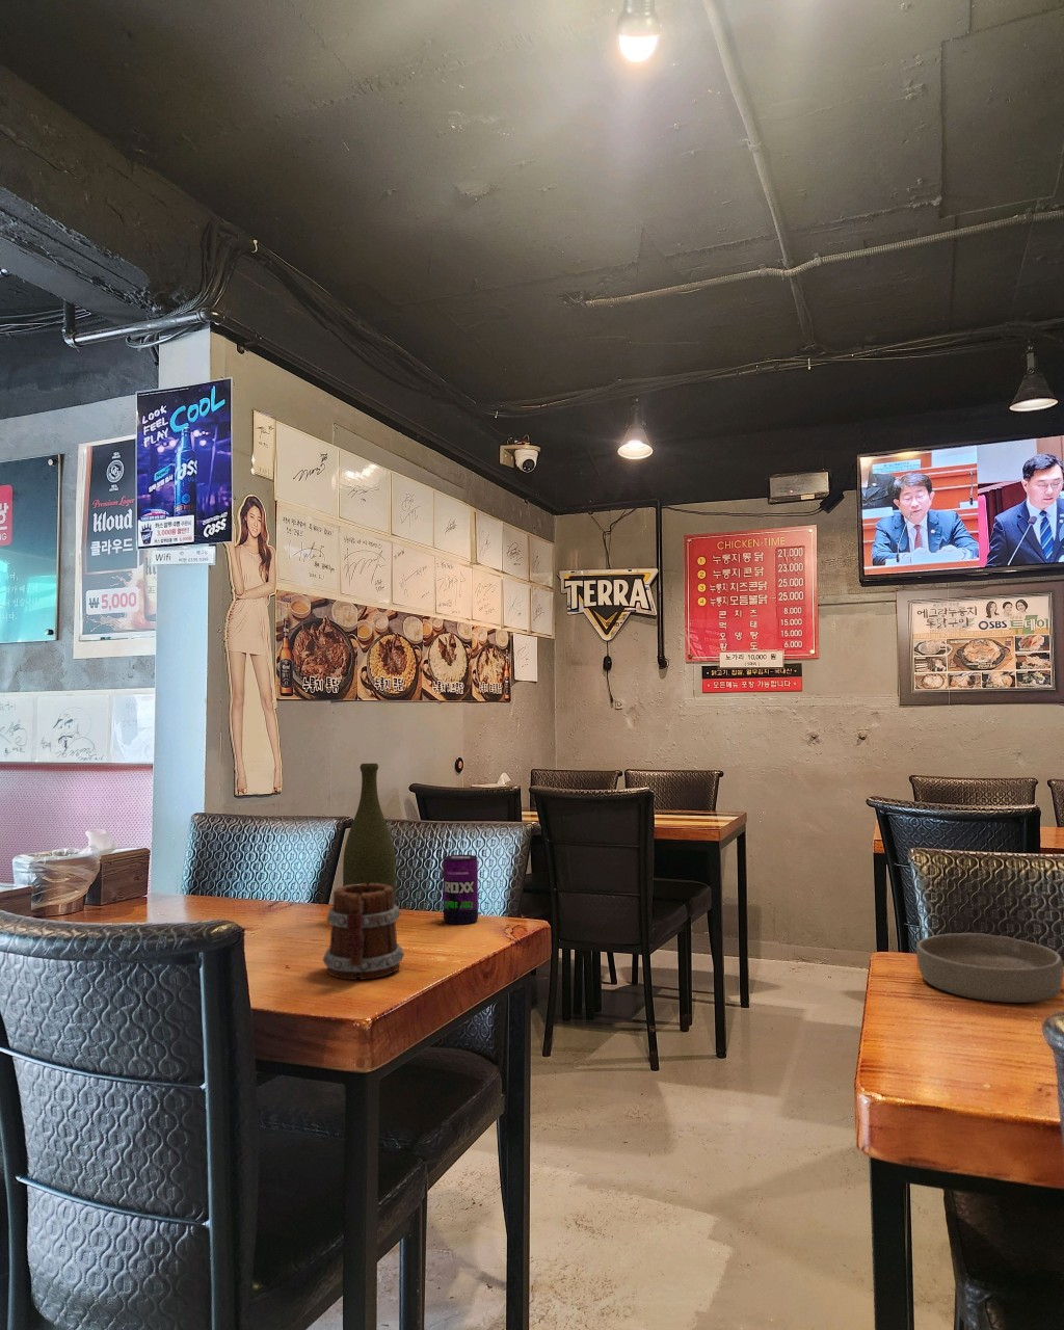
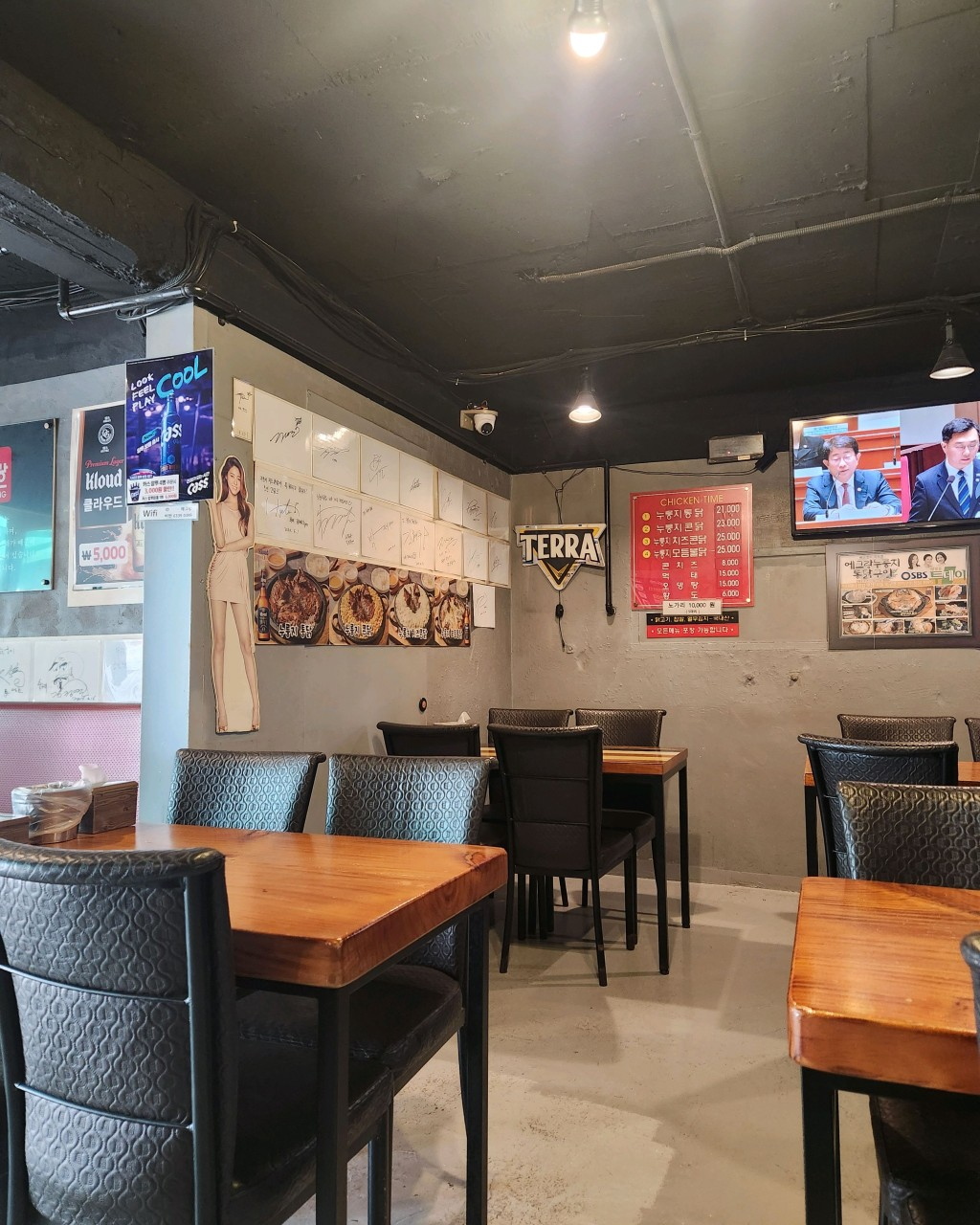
- bowl (987, 965)
- bottle (369, 841)
- mug (363, 928)
- beverage can (460, 888)
